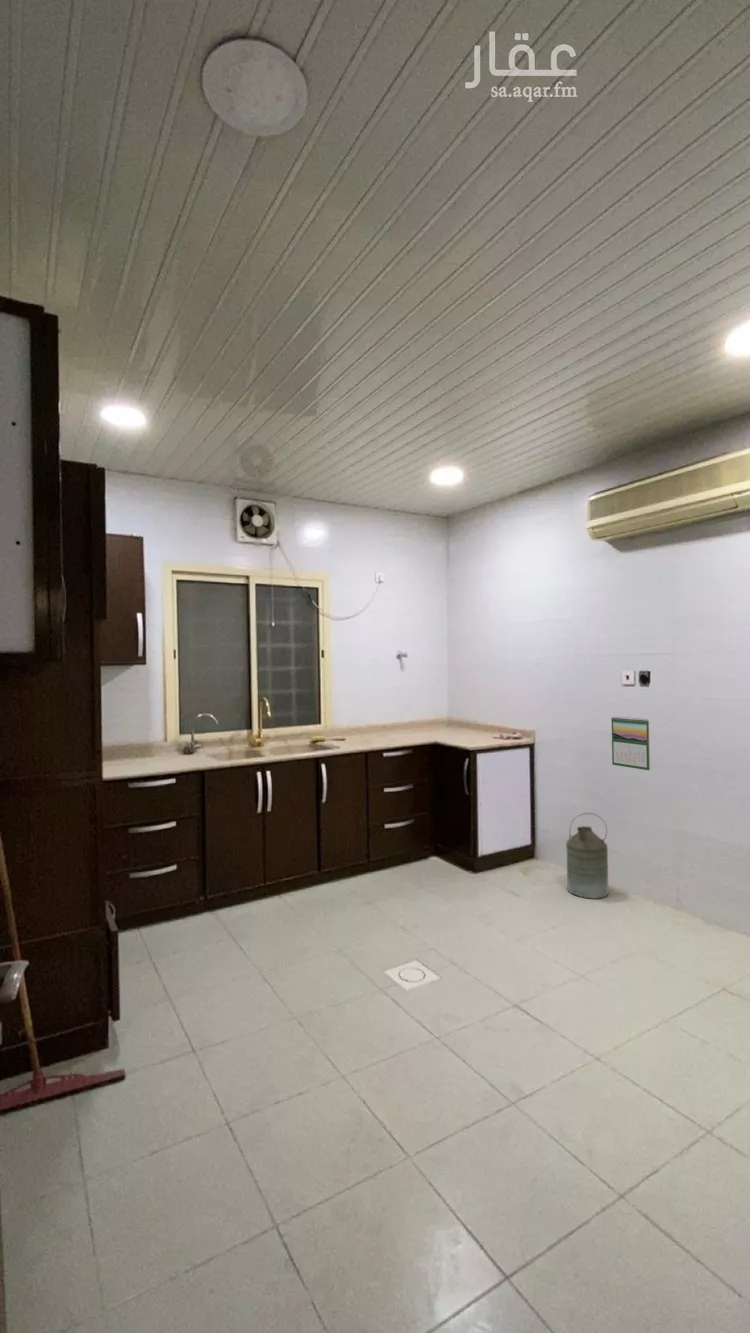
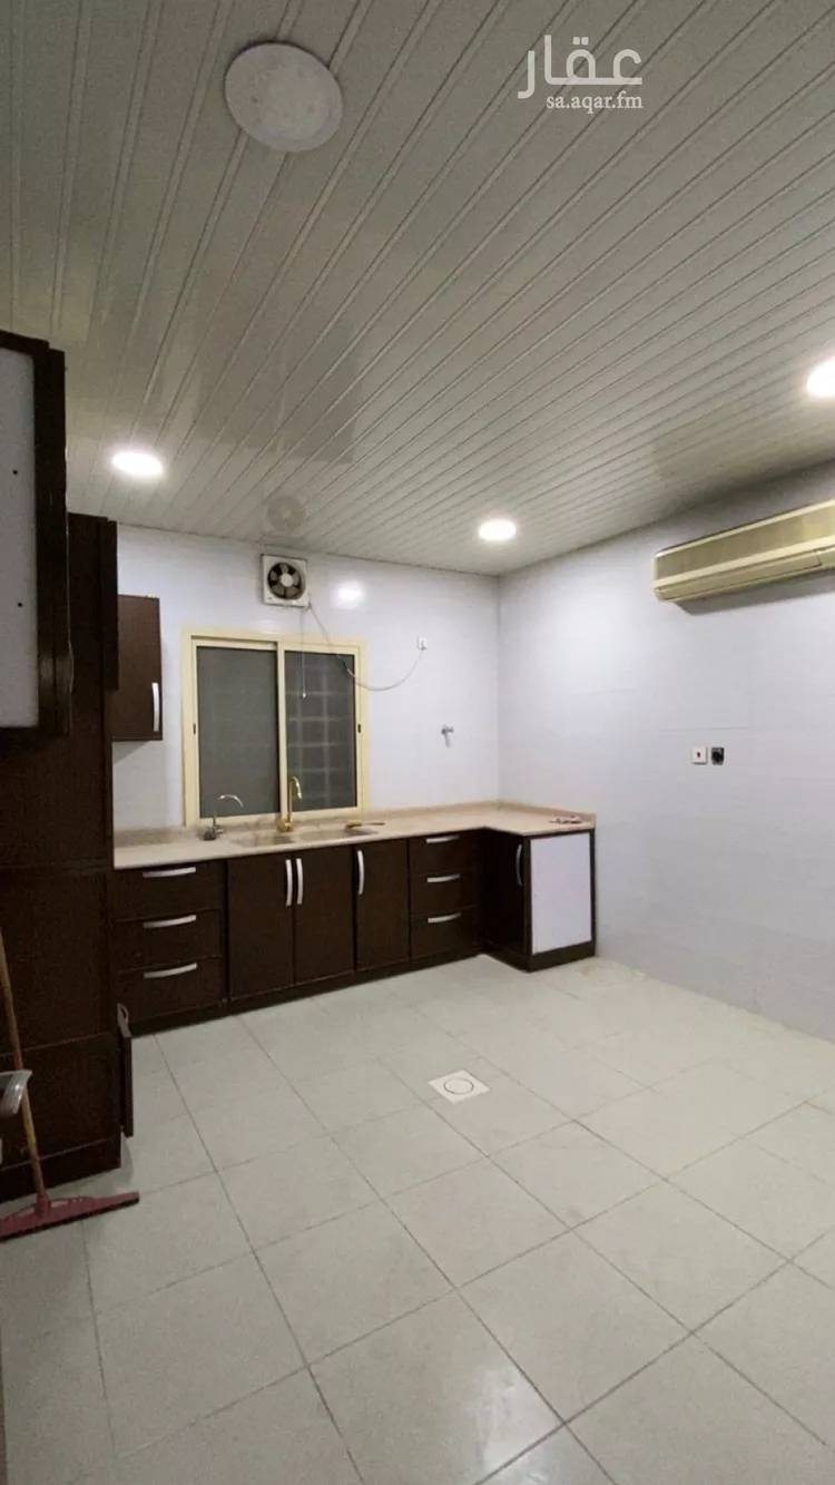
- calendar (630, 742)
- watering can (588, 853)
